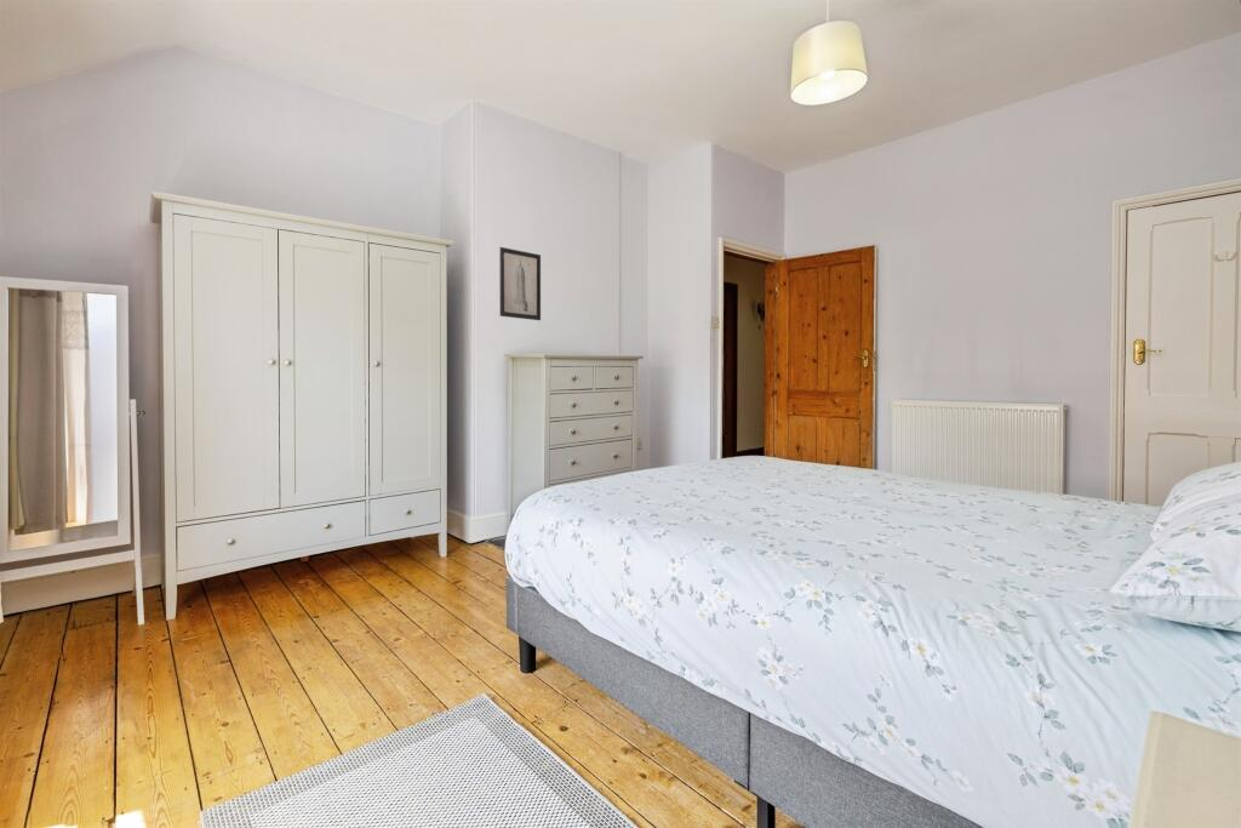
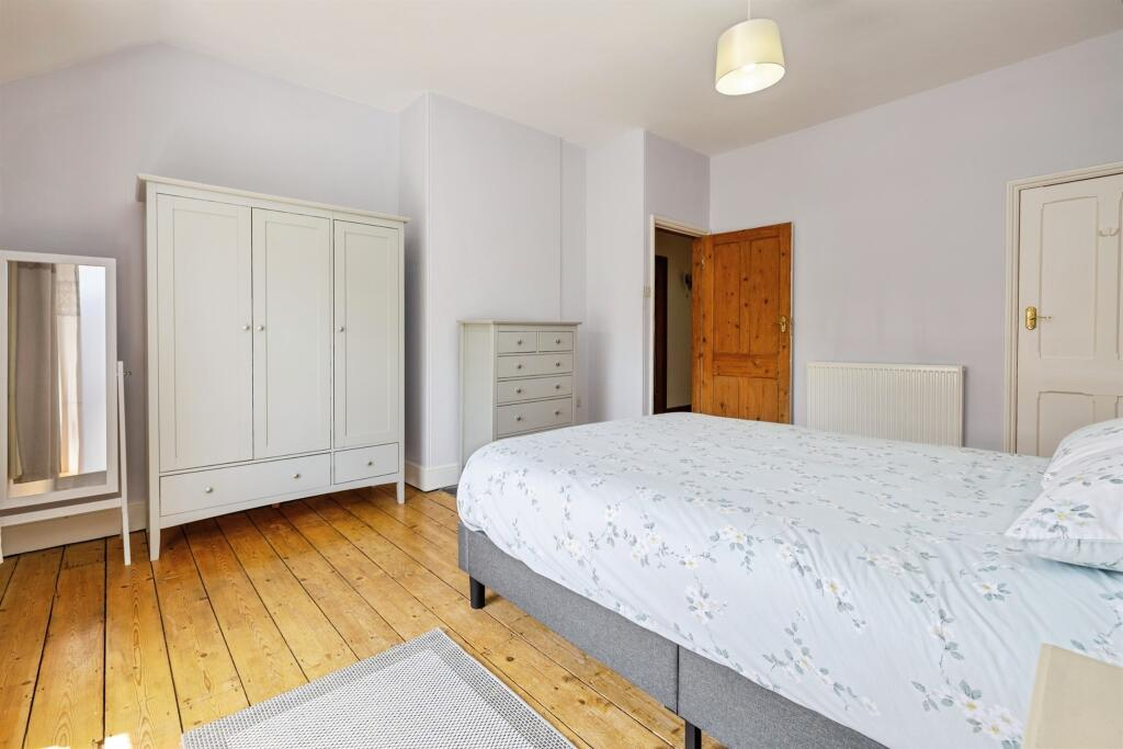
- wall art (520, 284)
